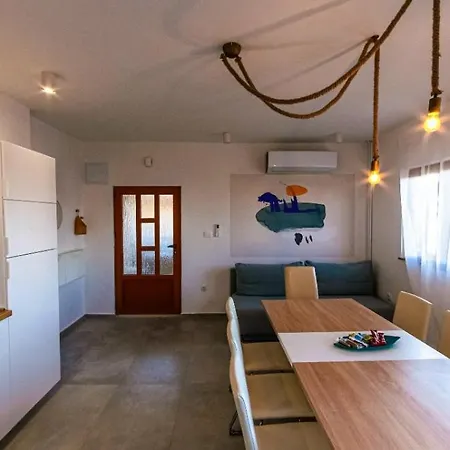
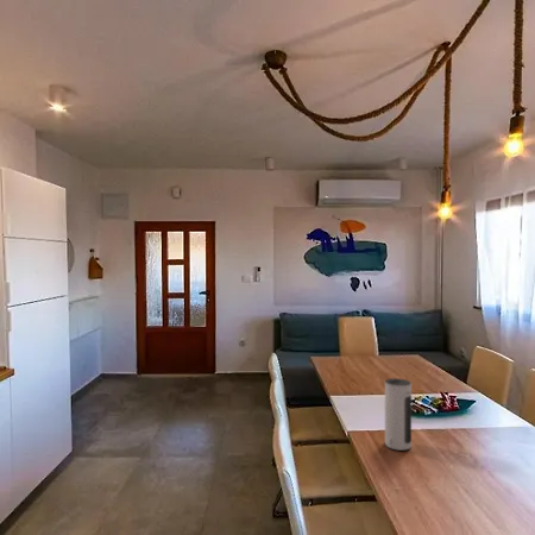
+ speaker (397, 413)
